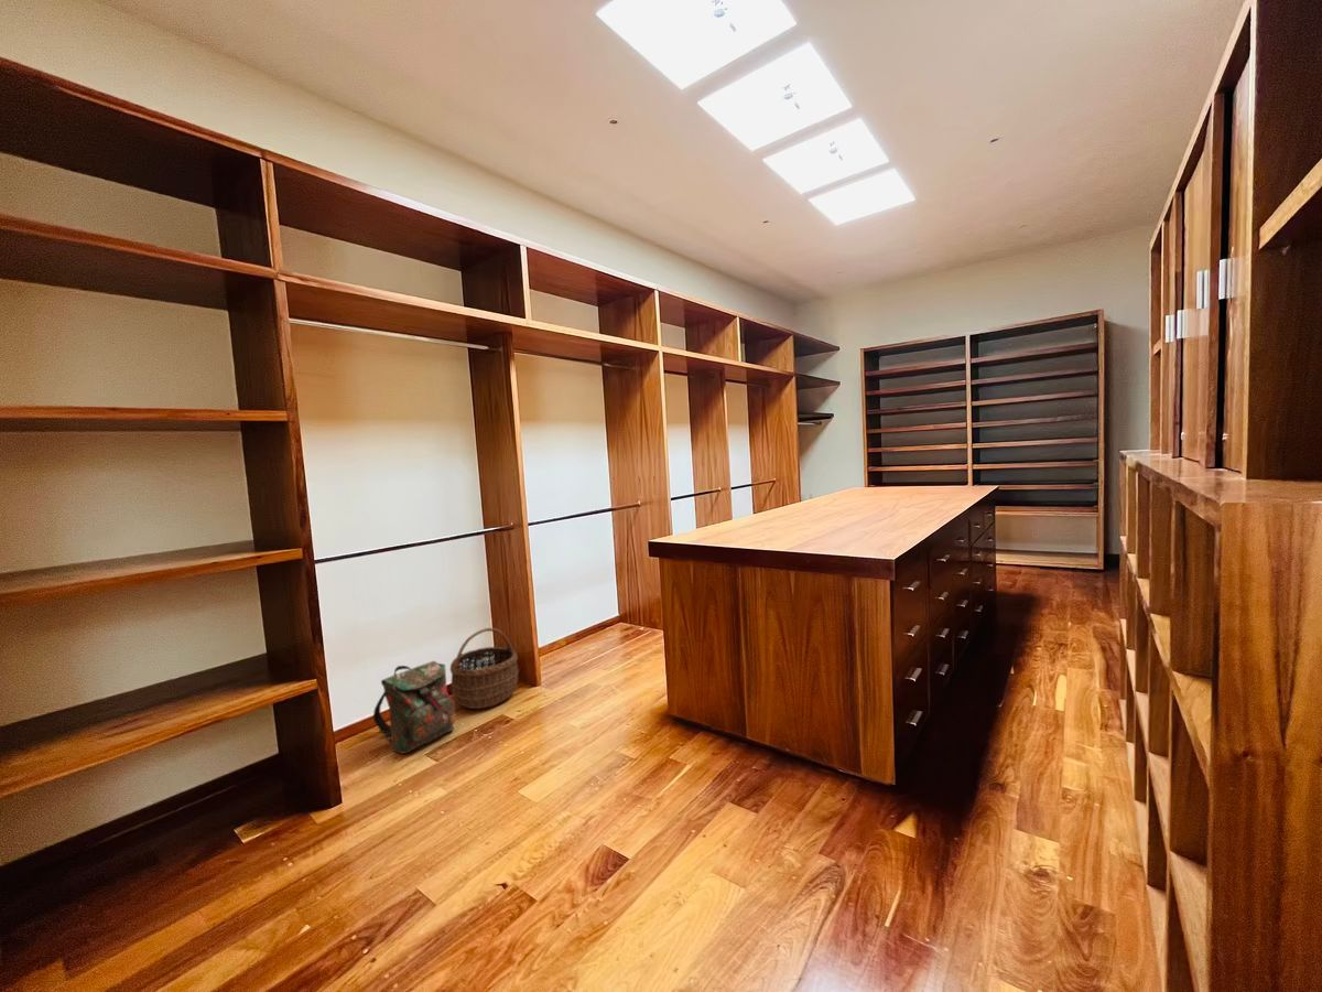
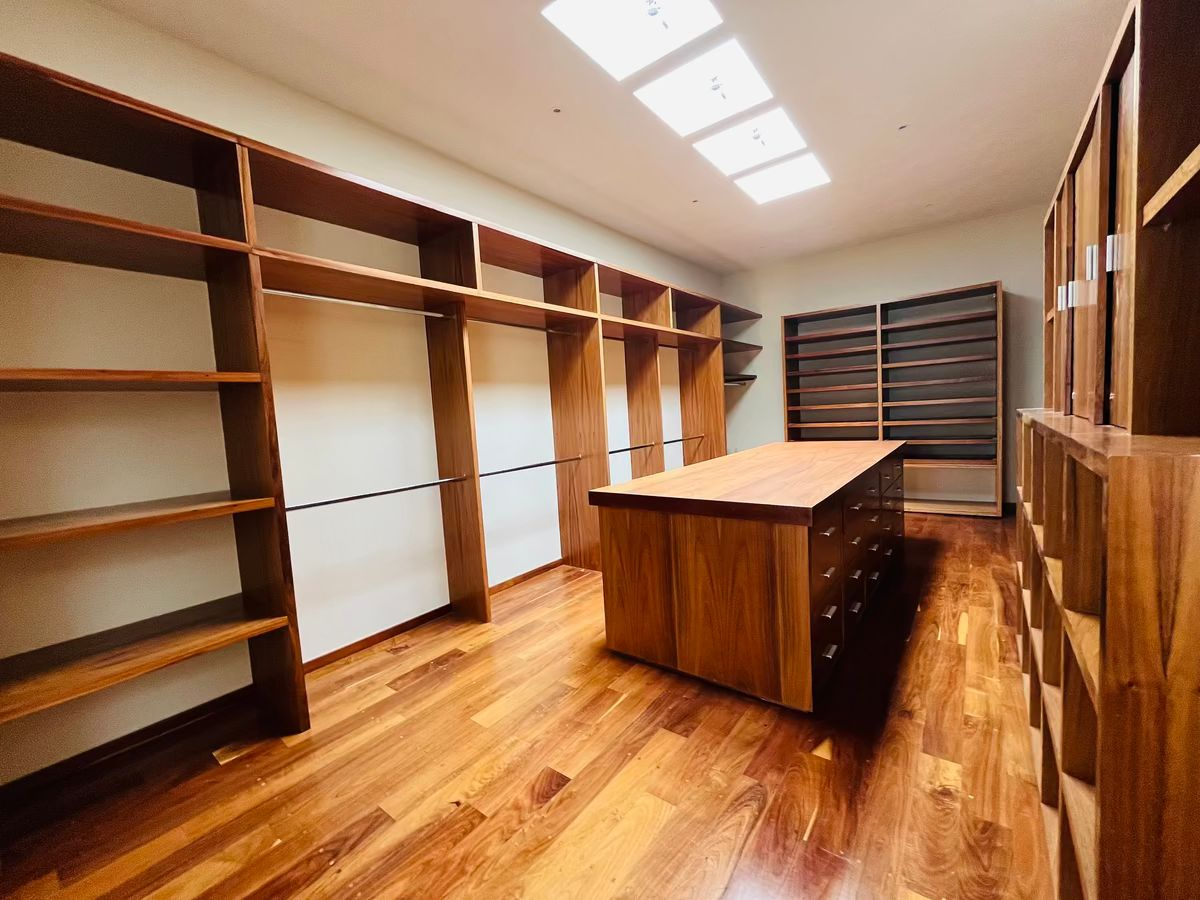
- backpack (411, 700)
- wicker basket (484, 664)
